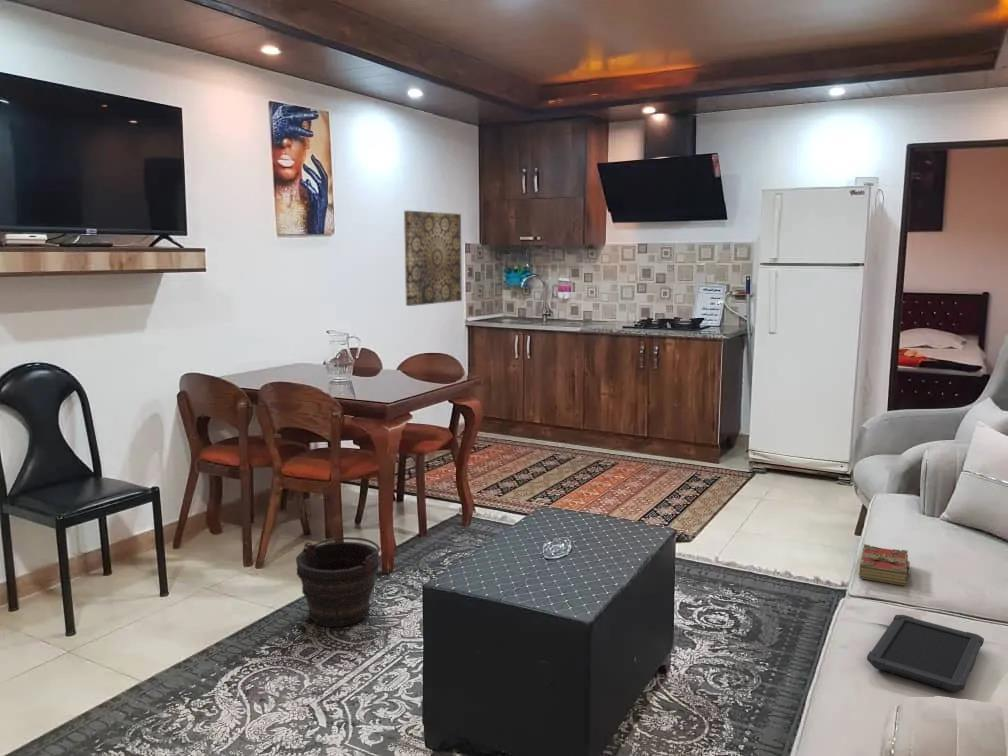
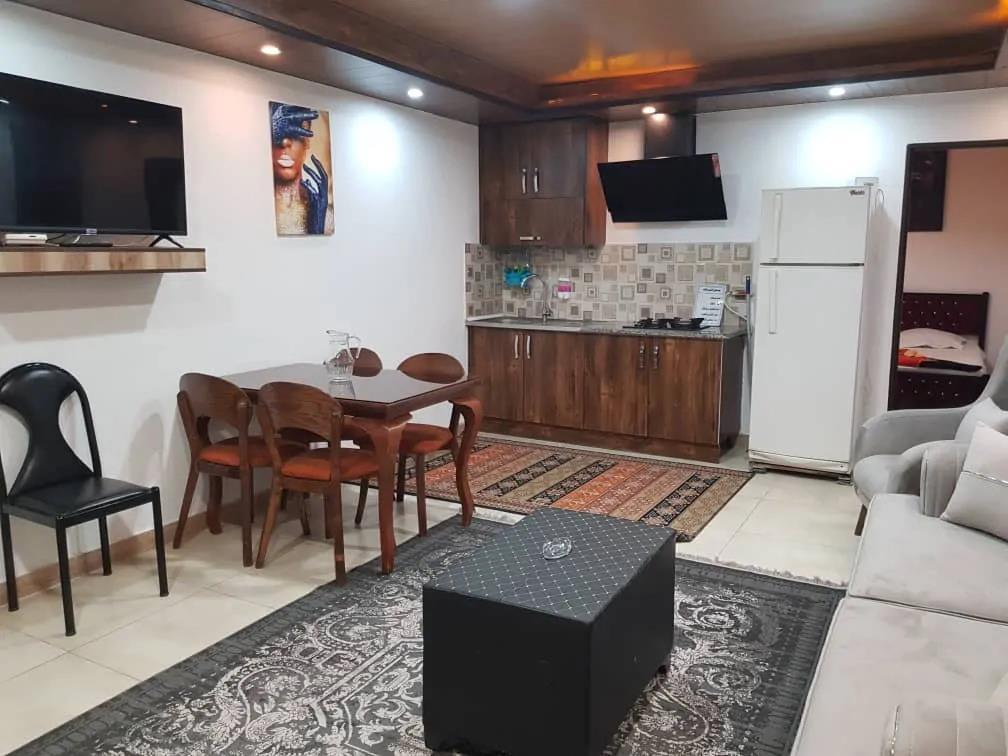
- wall art (434, 258)
- tablet (925, 651)
- bucket (339, 581)
- book (884, 563)
